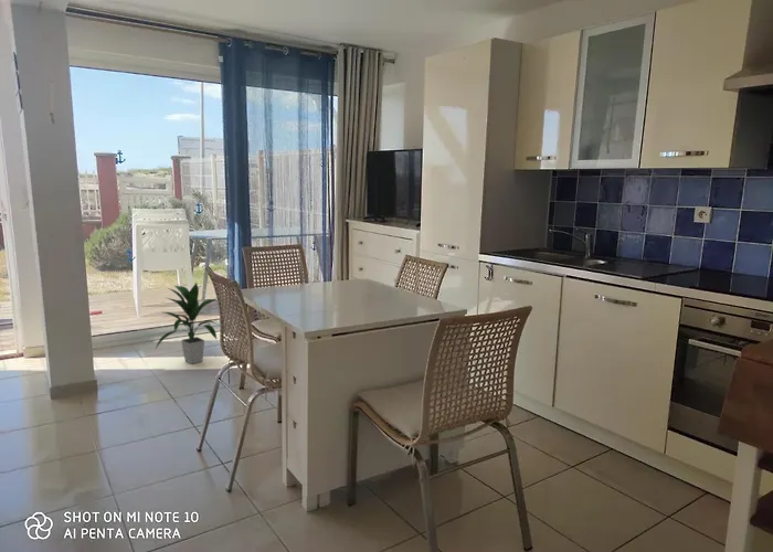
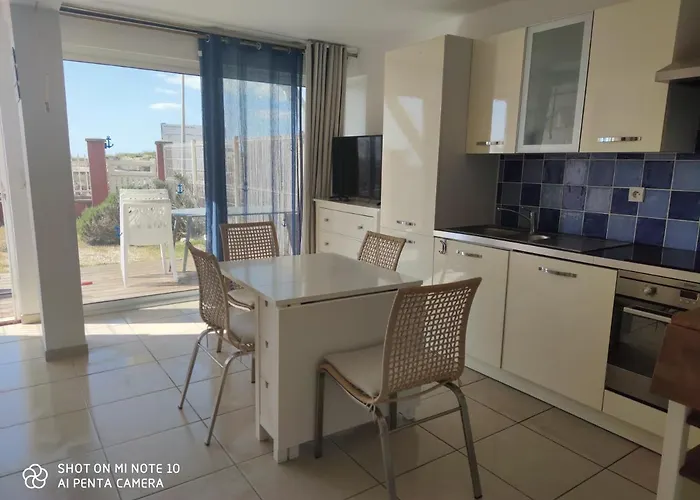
- indoor plant (188, 321)
